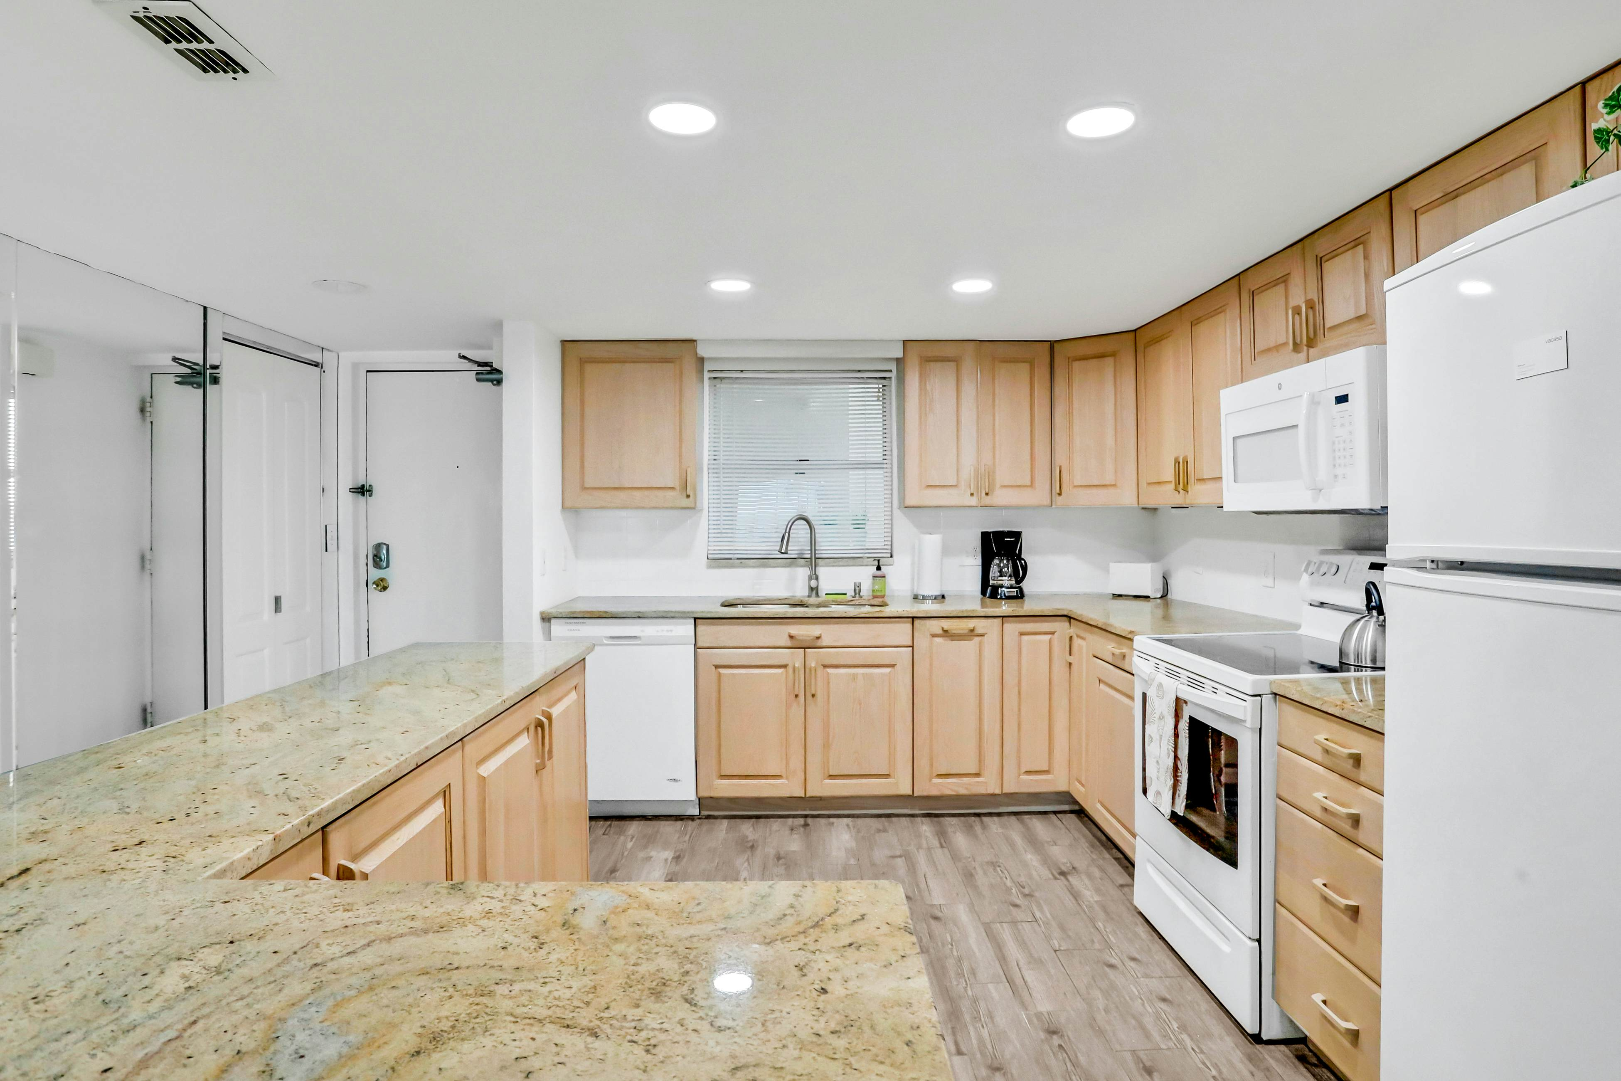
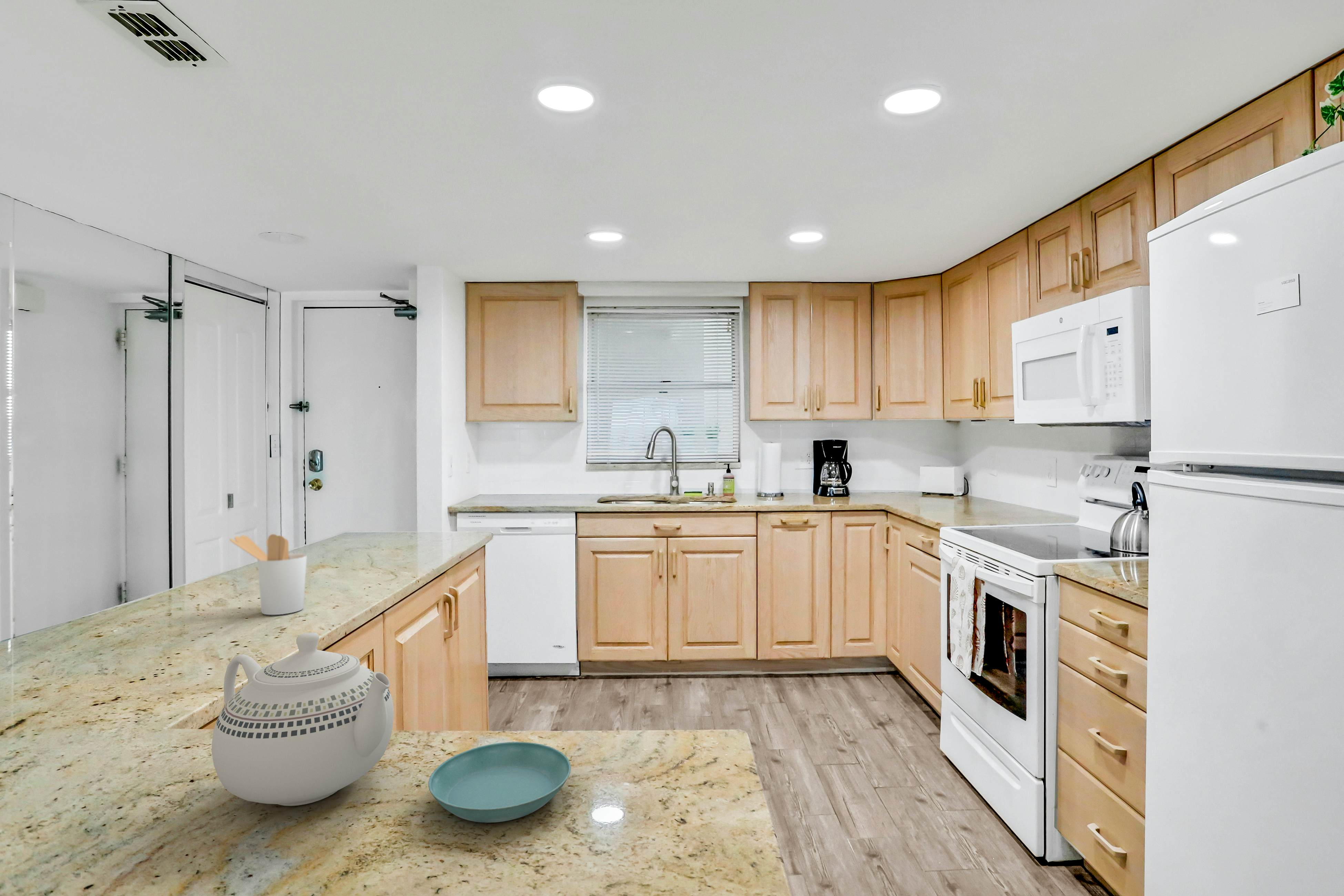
+ teapot (305, 710)
+ utensil holder (269, 571)
+ saucer (501, 784)
